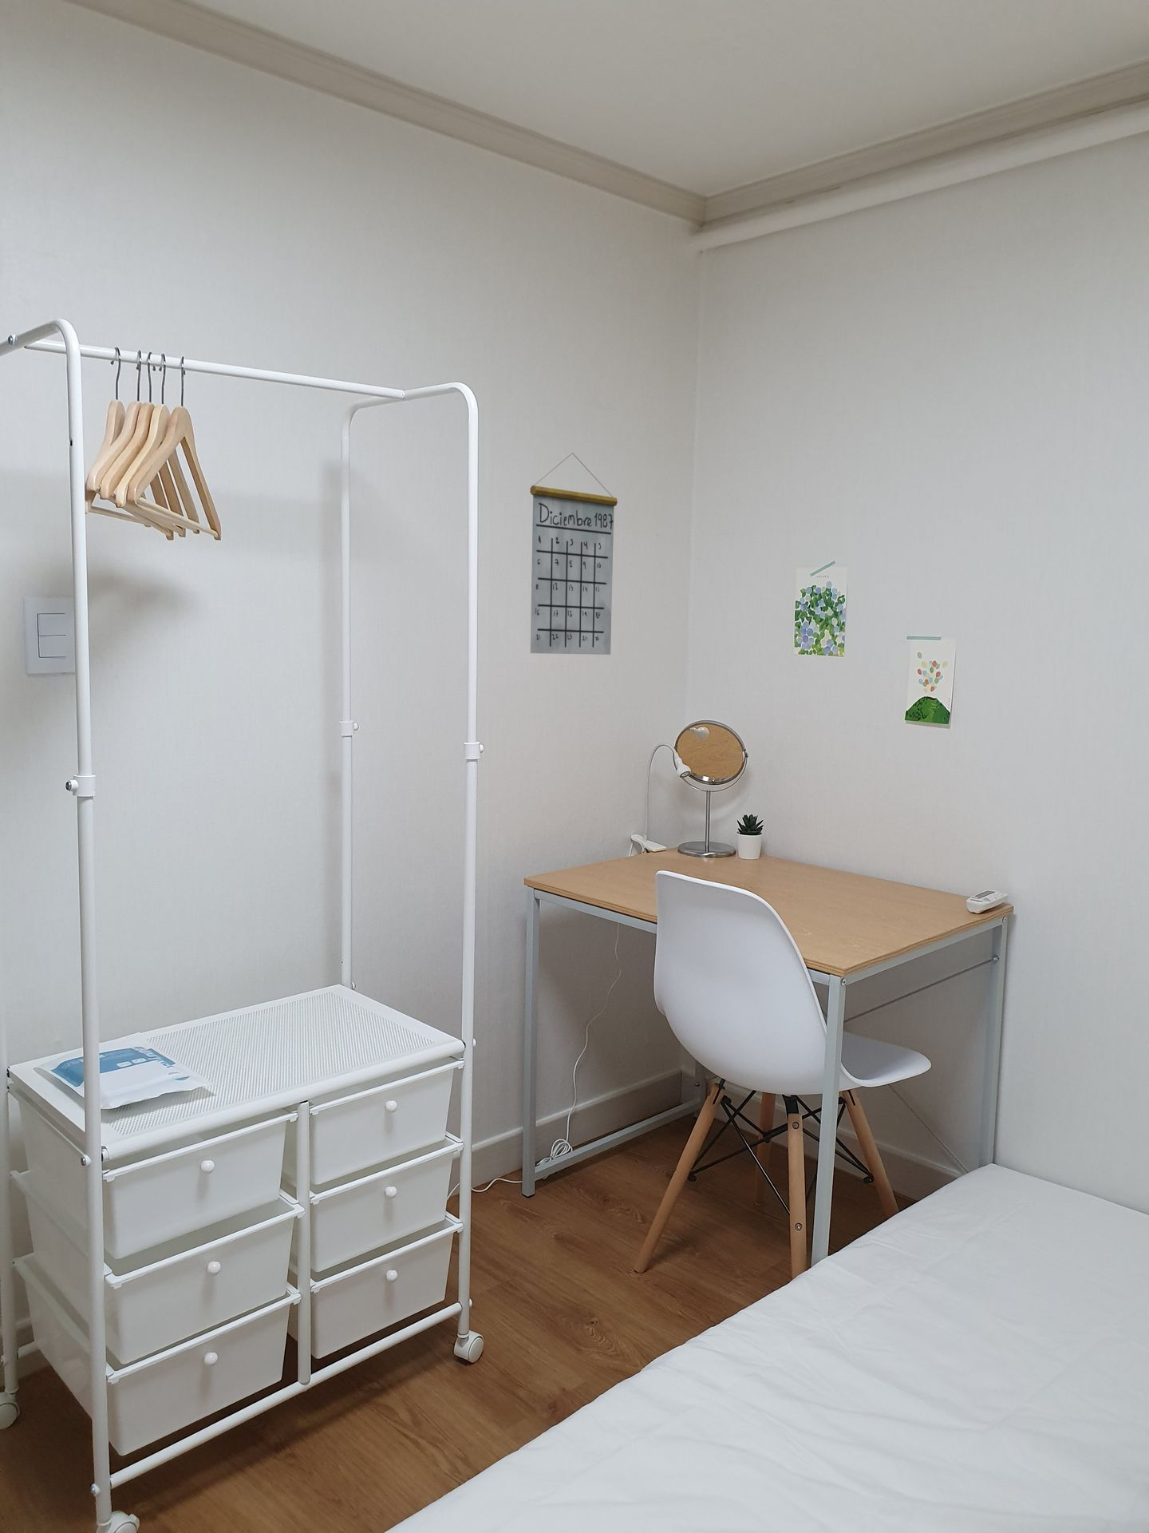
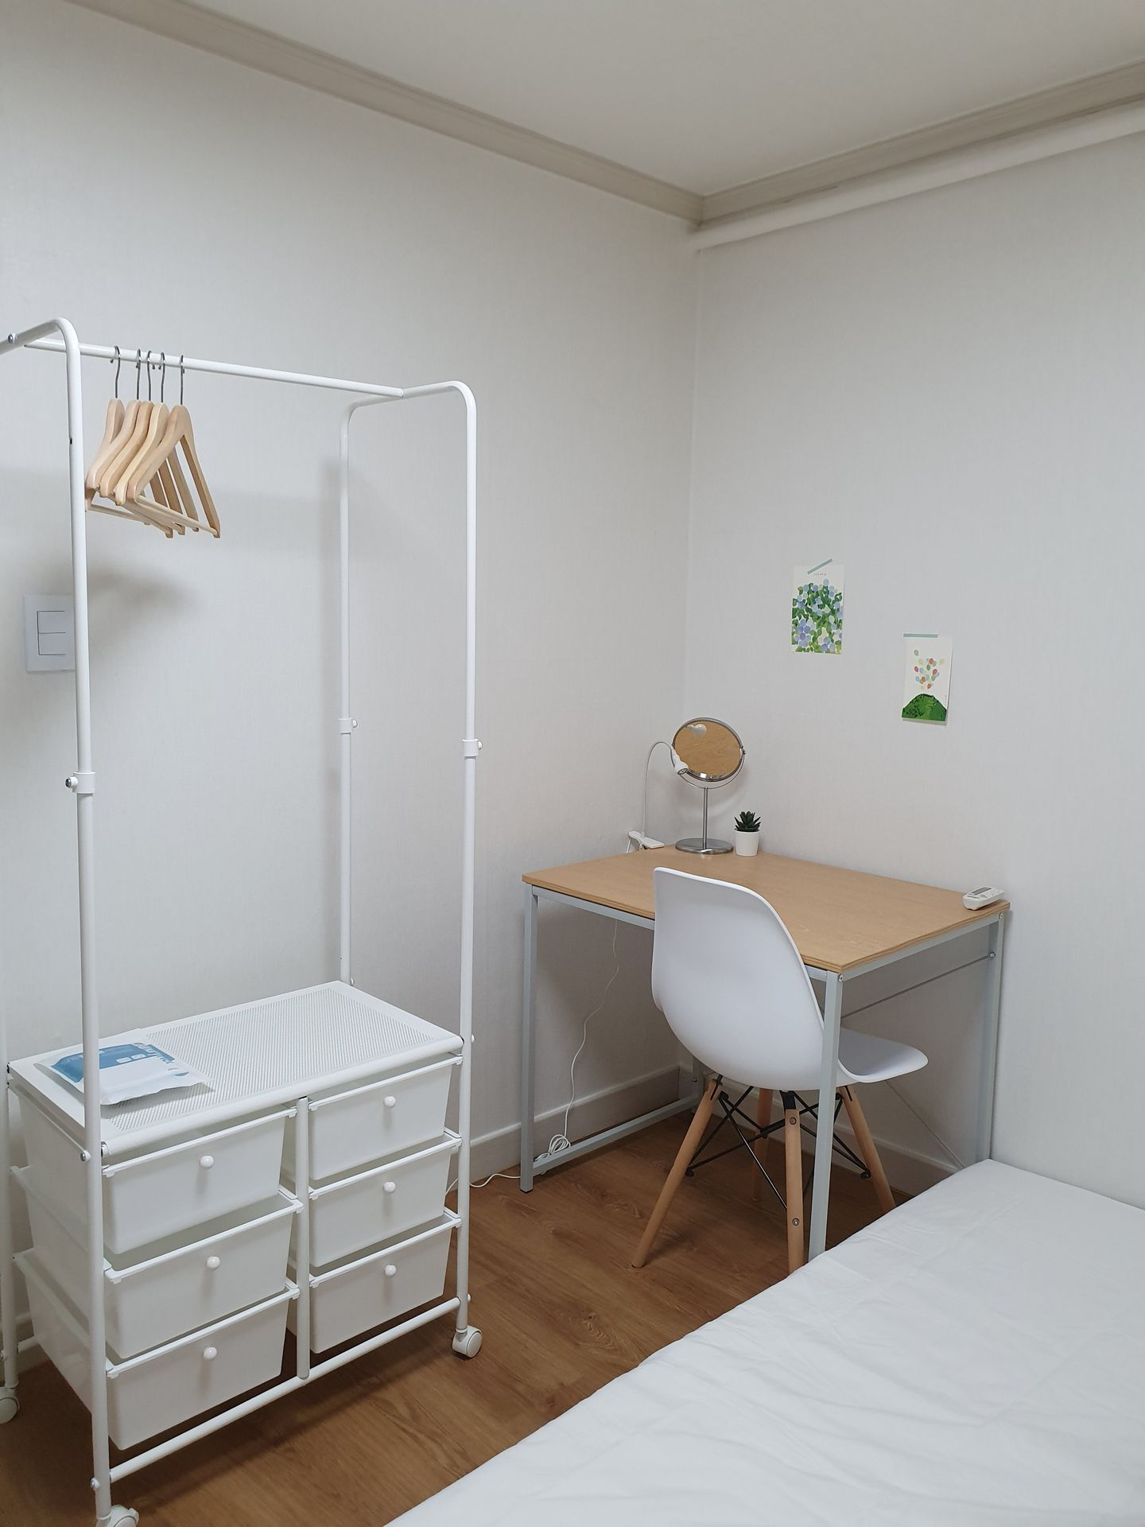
- calendar (573, 553)
